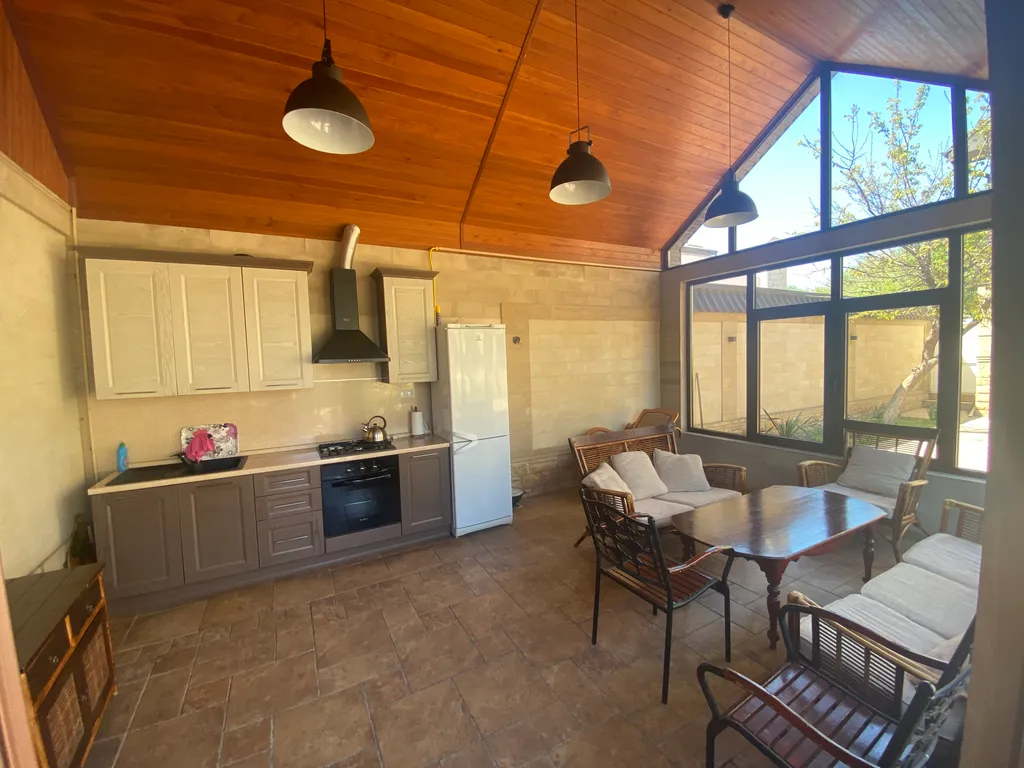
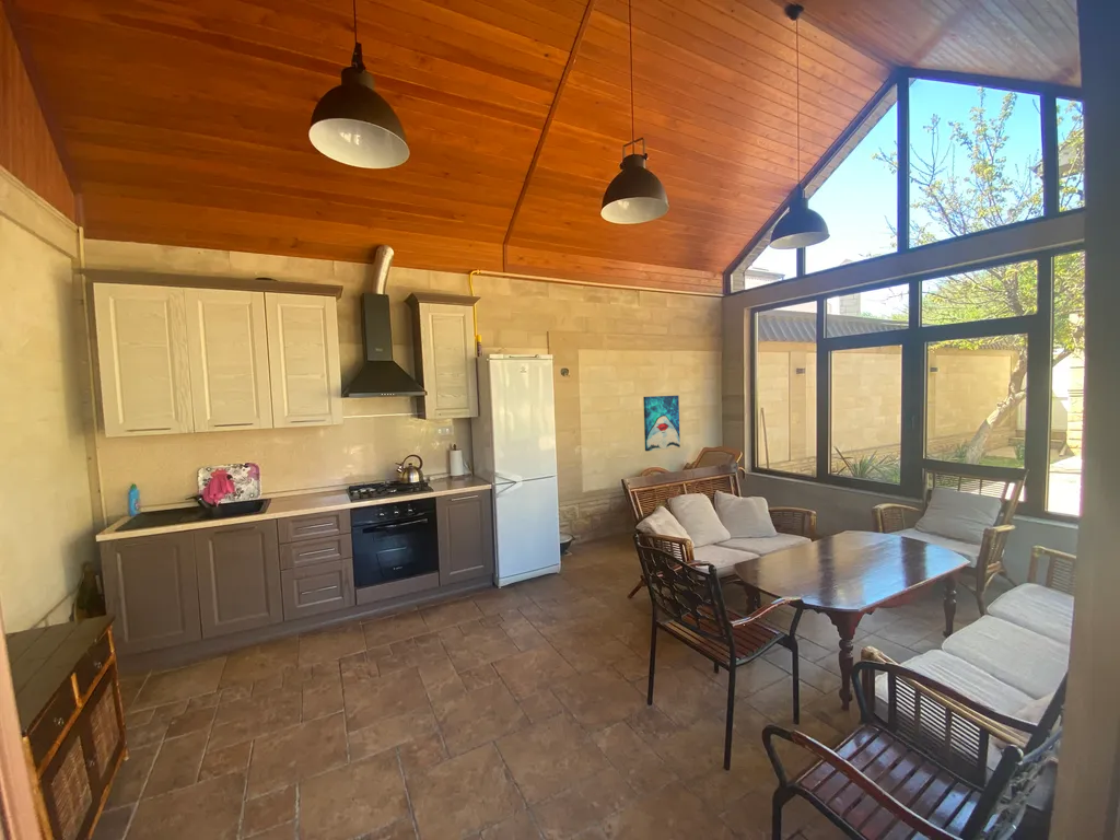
+ wall art (662, 422)
